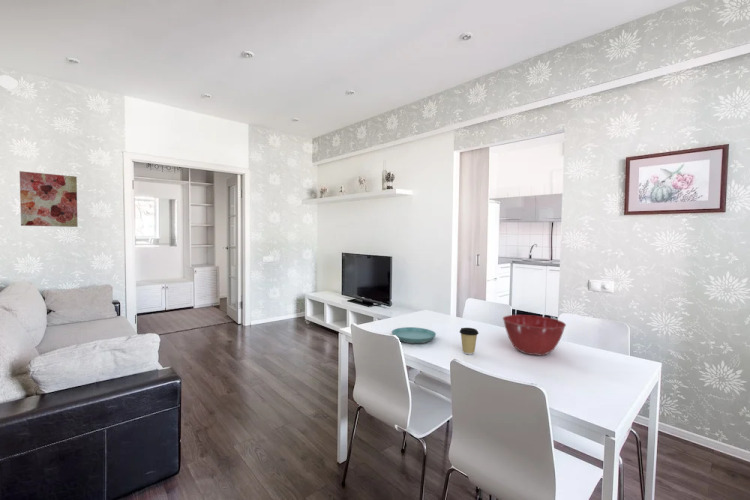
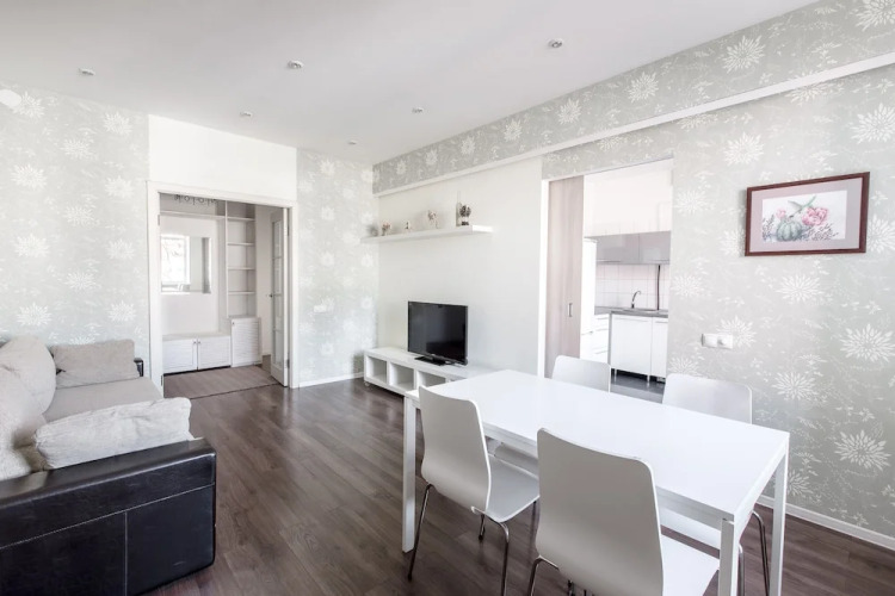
- coffee cup (468, 340)
- wall art (49, 200)
- saucer (413, 335)
- mixing bowl (532, 335)
